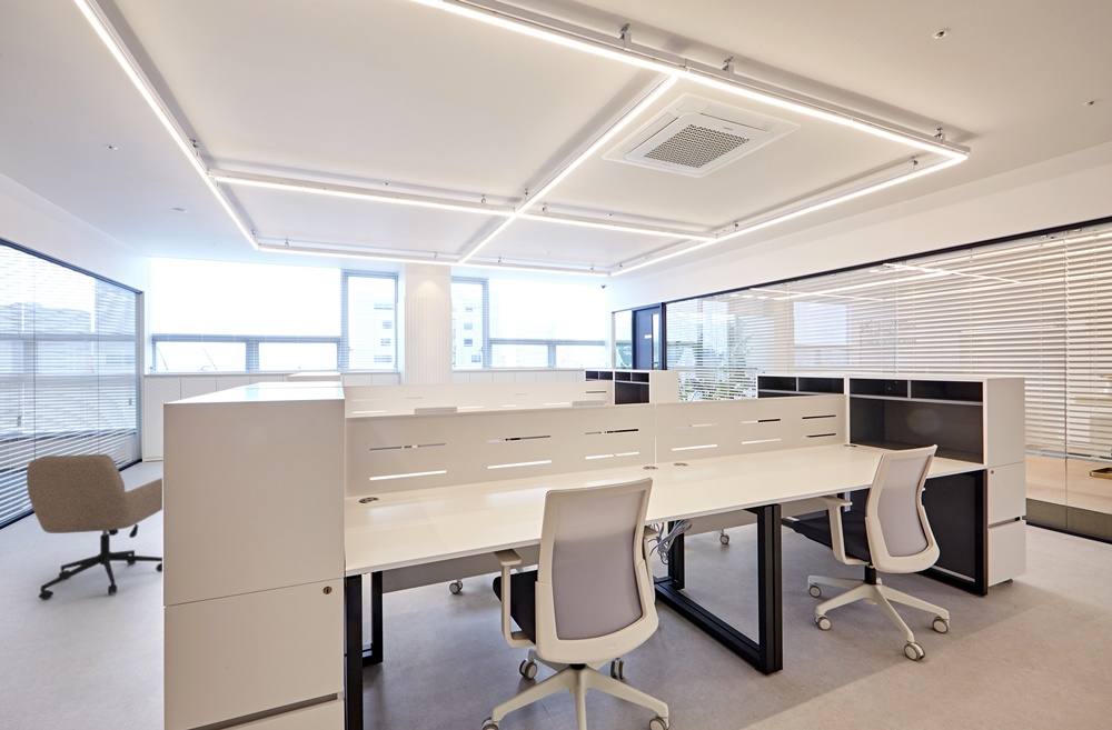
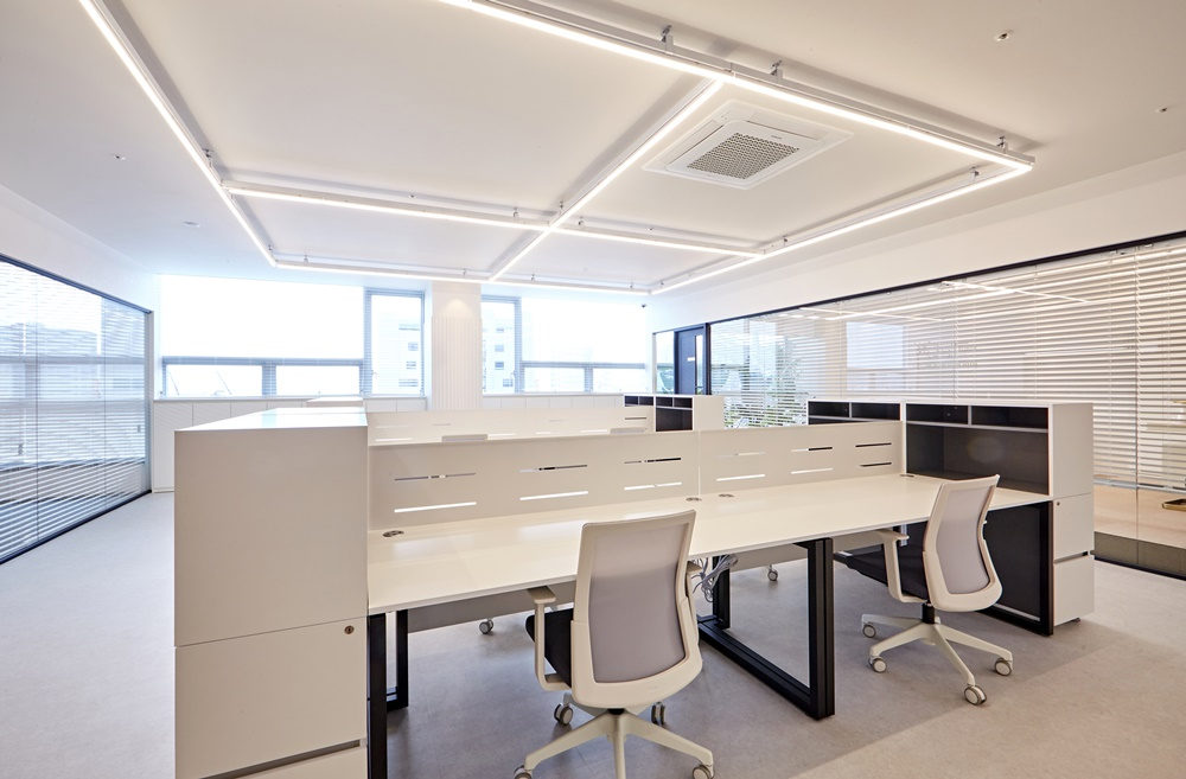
- office chair (102, 514)
